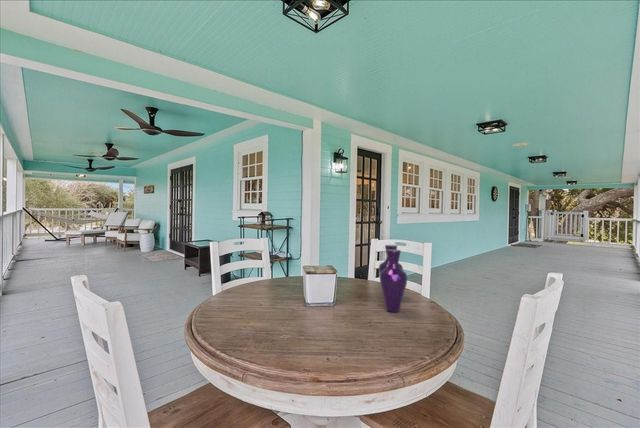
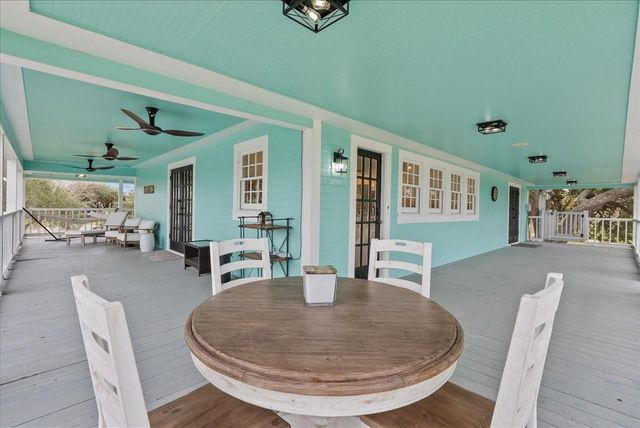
- vase (391, 275)
